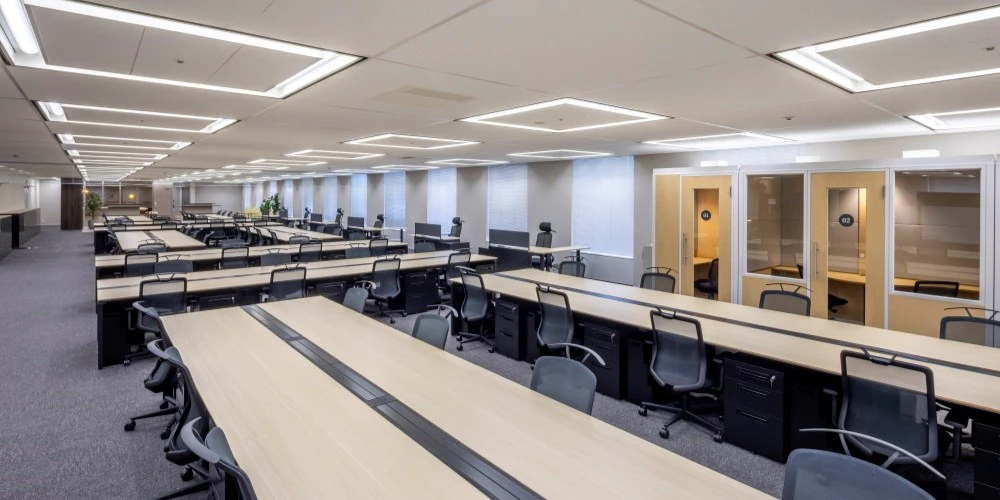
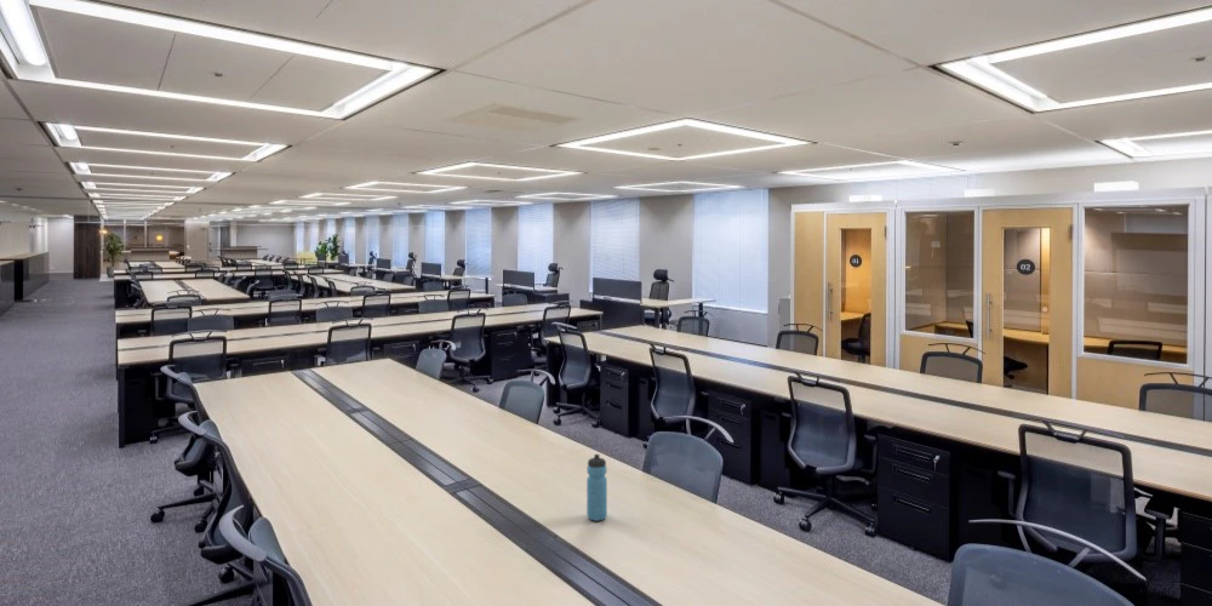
+ water bottle (596, 486)
